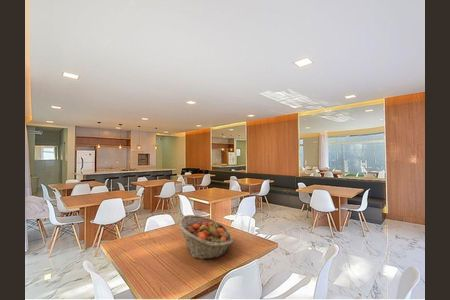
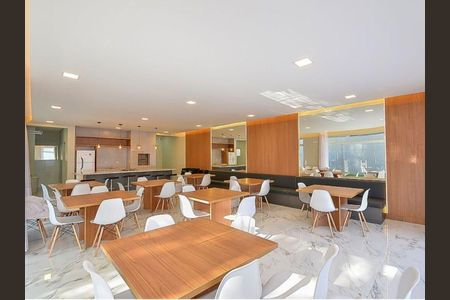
- fruit basket (205, 233)
